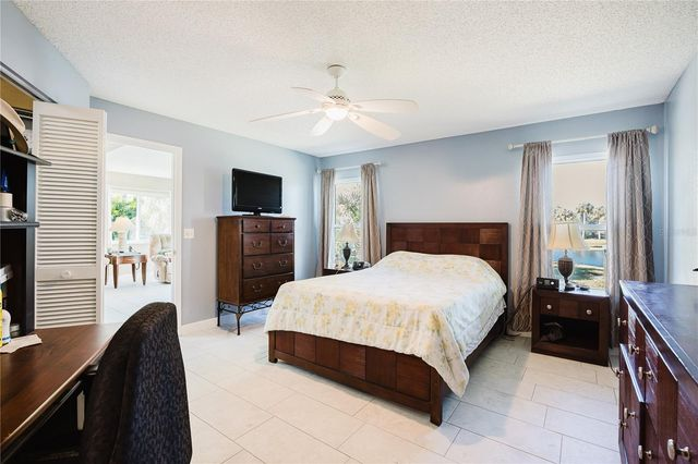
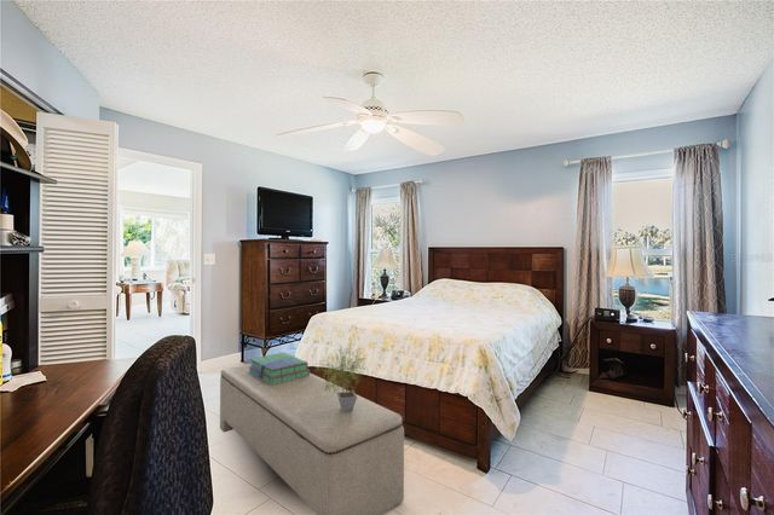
+ bench (295, 422)
+ potted plant (341, 375)
+ stack of books (278, 366)
